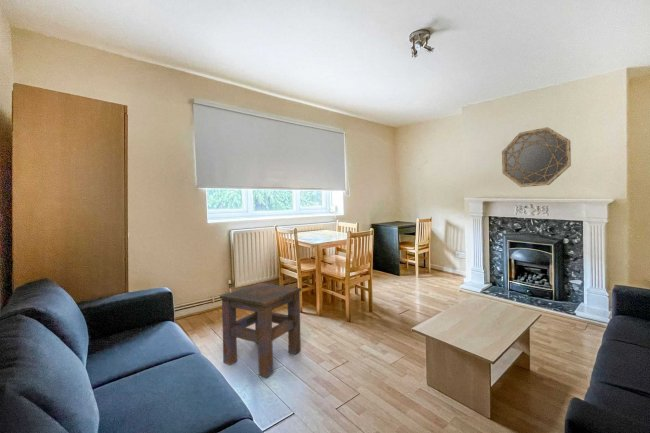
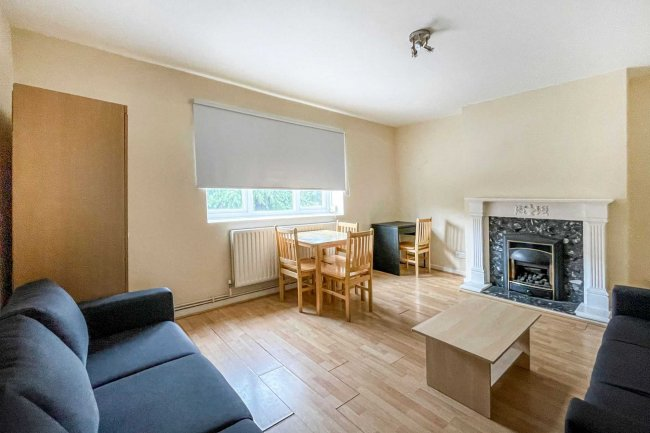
- side table (262, 324)
- home mirror (534, 158)
